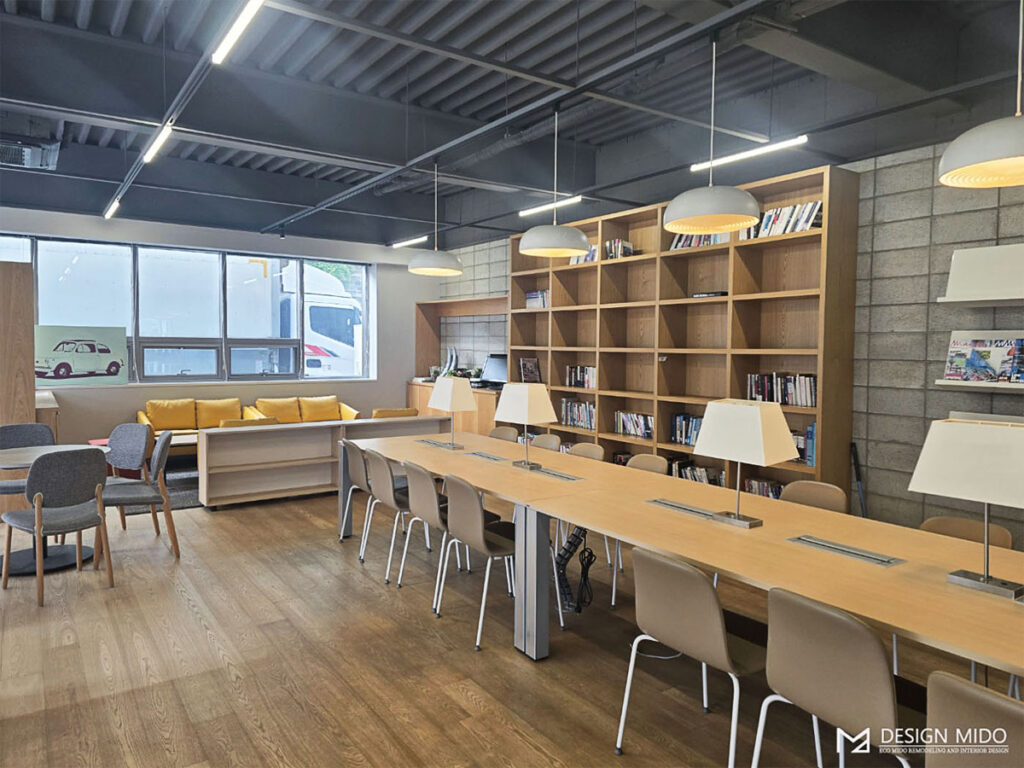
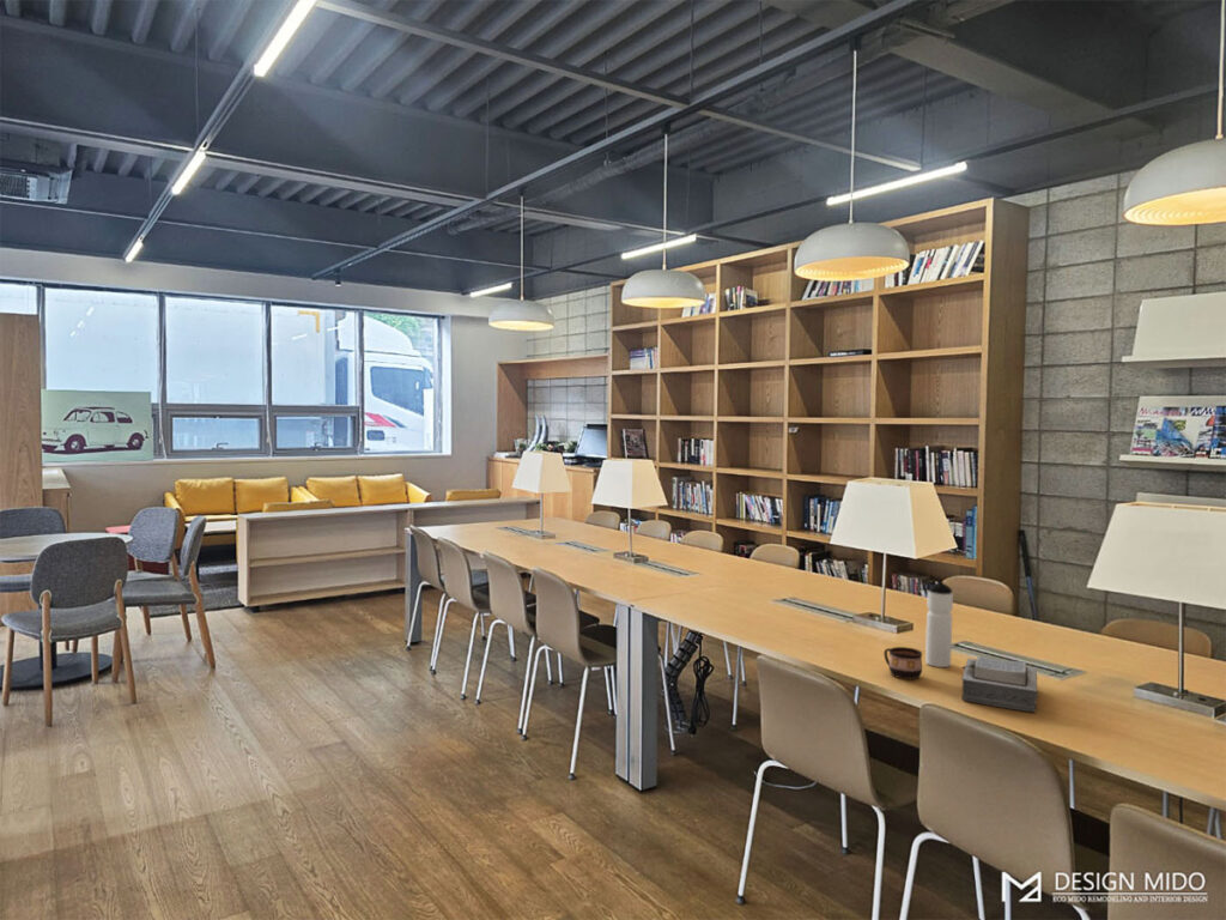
+ cup (904, 662)
+ water bottle (939, 622)
+ bible (999, 678)
